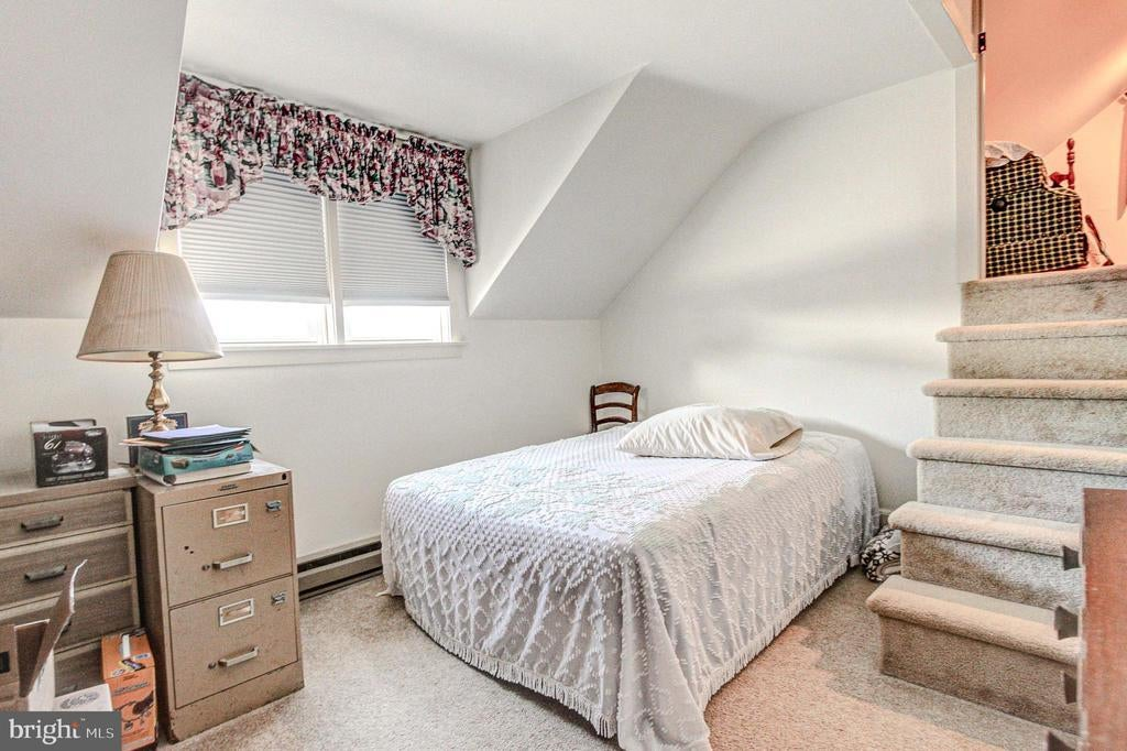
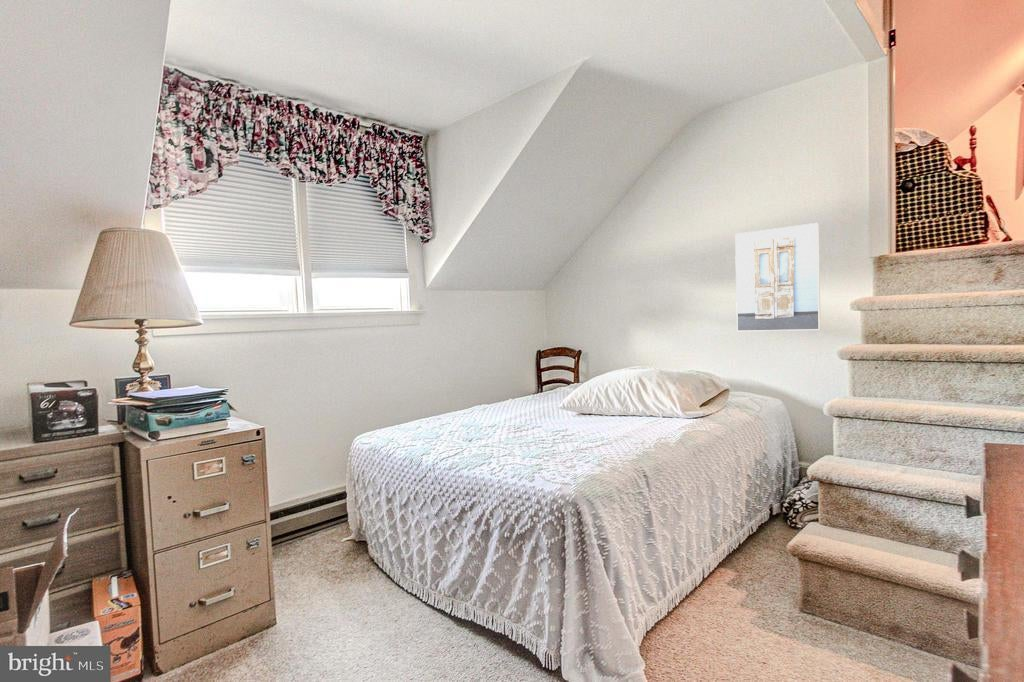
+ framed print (776, 279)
